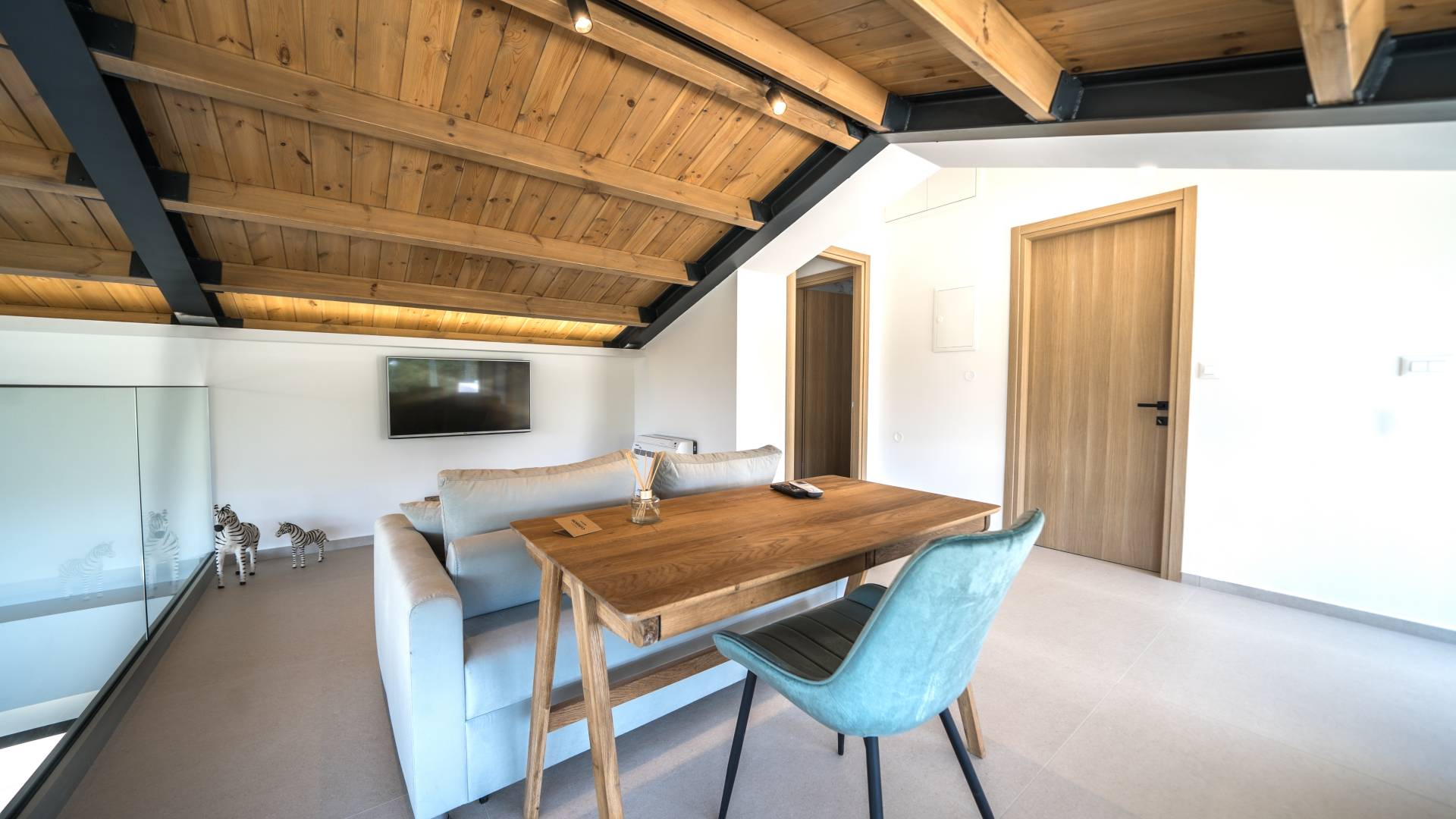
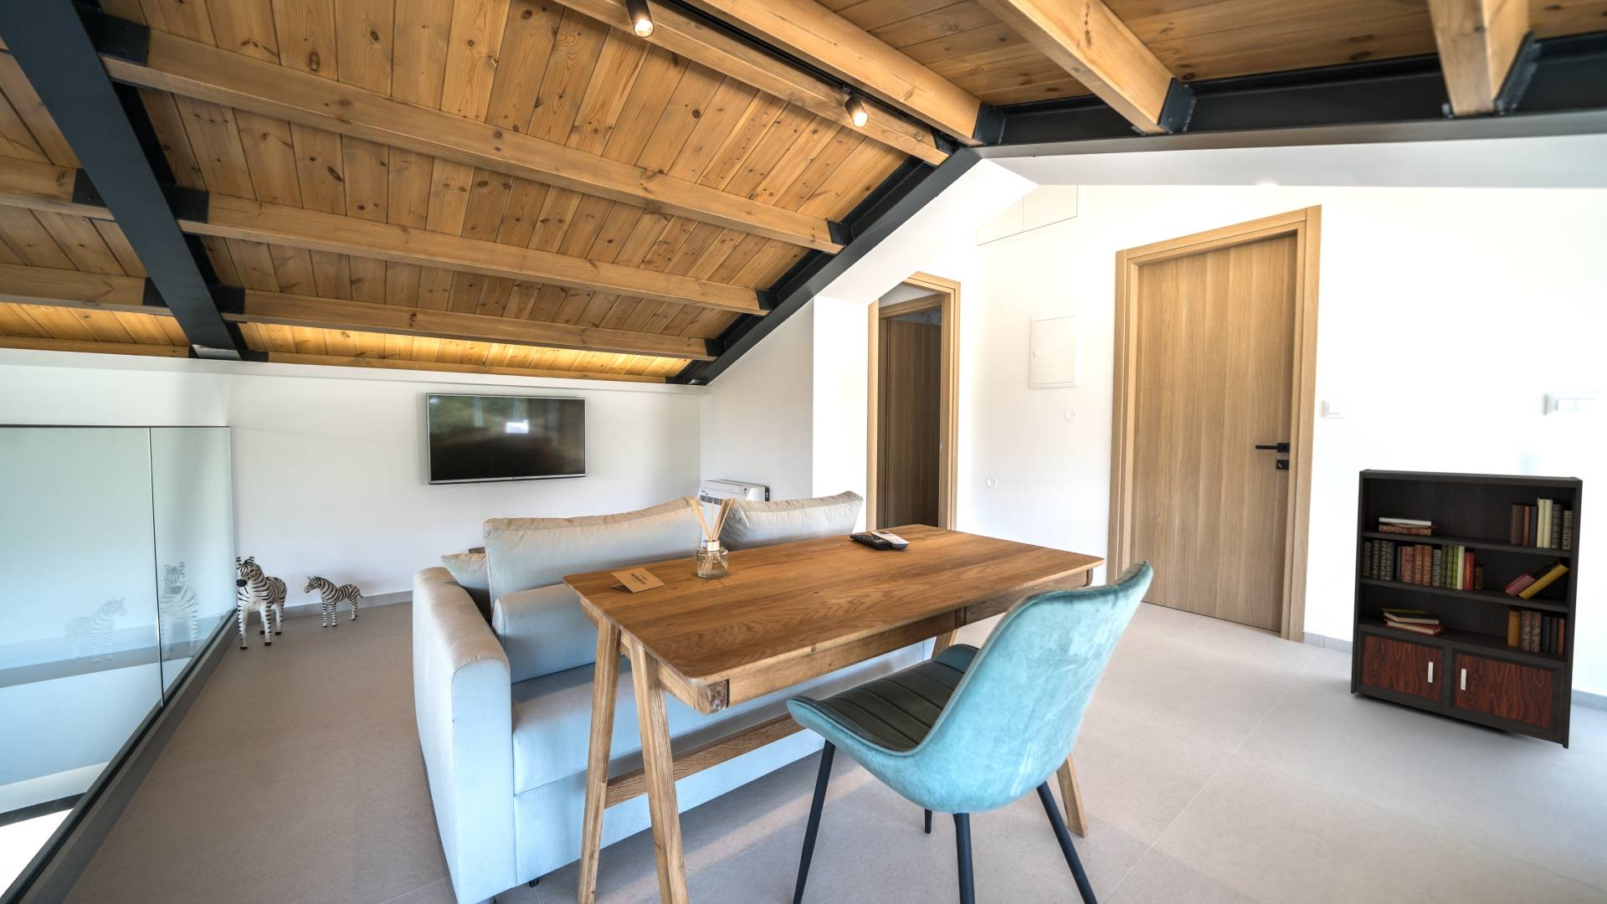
+ bookcase (1488, 594)
